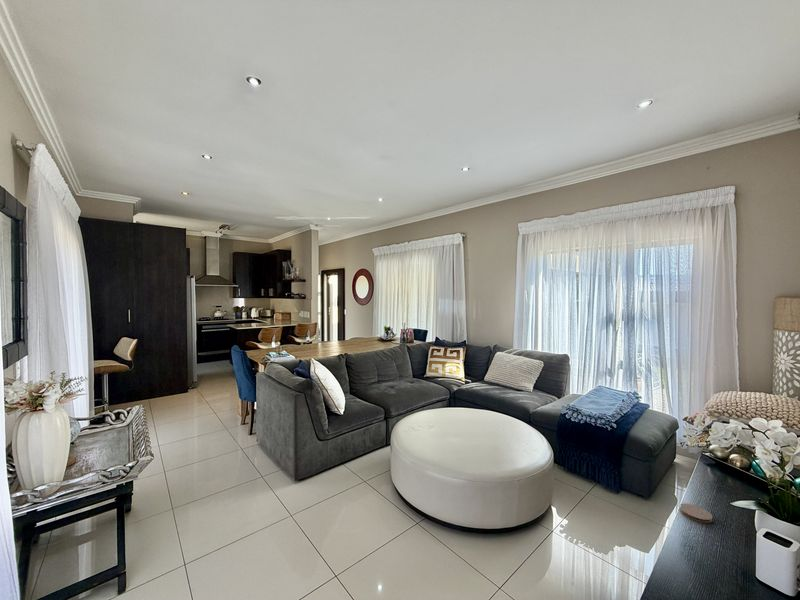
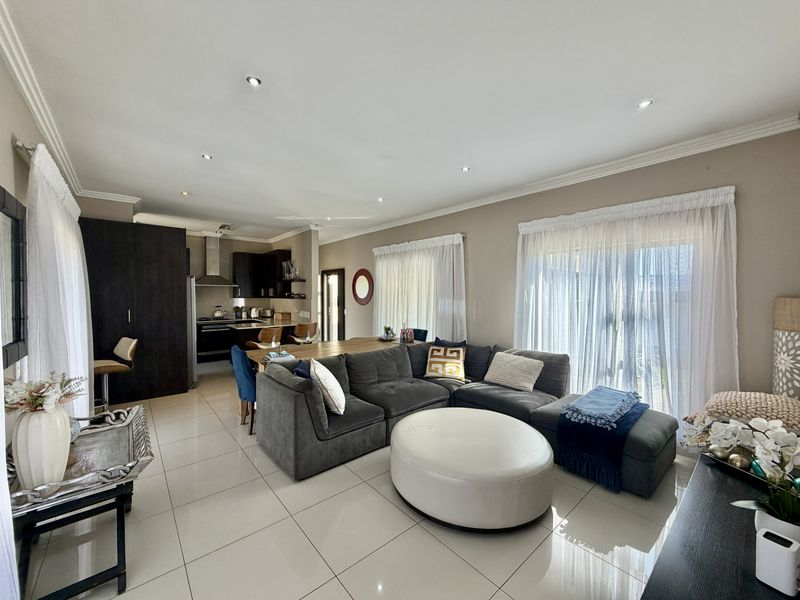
- coaster (695, 512)
